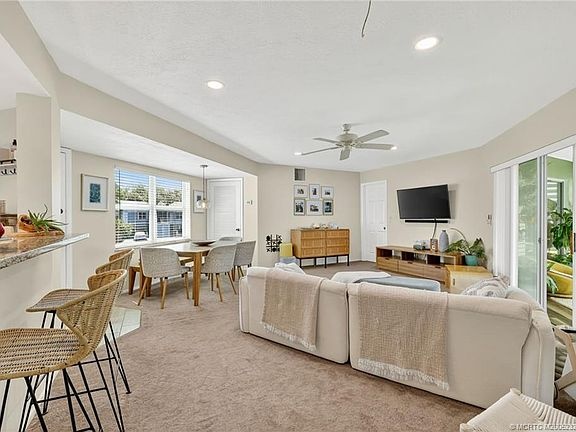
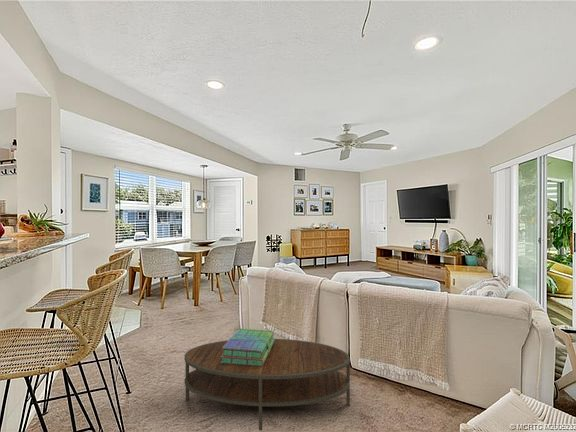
+ stack of books (249, 345)
+ coffee table (266, 378)
